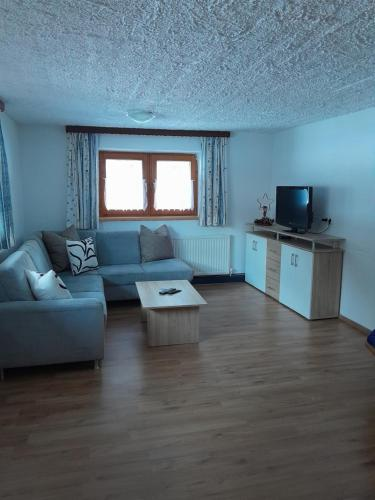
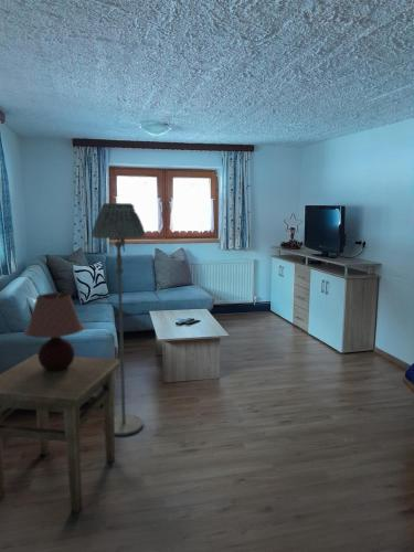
+ side table (55, 429)
+ table lamp (55, 331)
+ floor lamp (120, 318)
